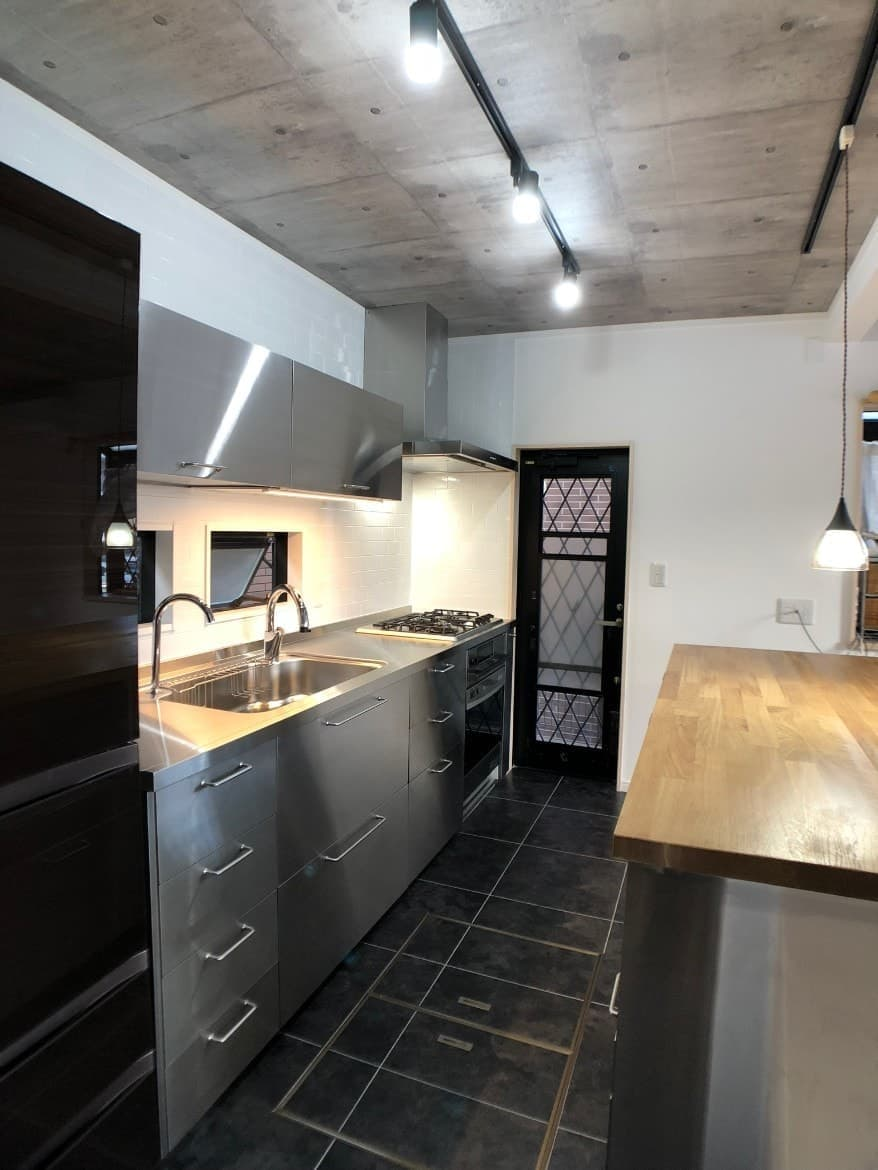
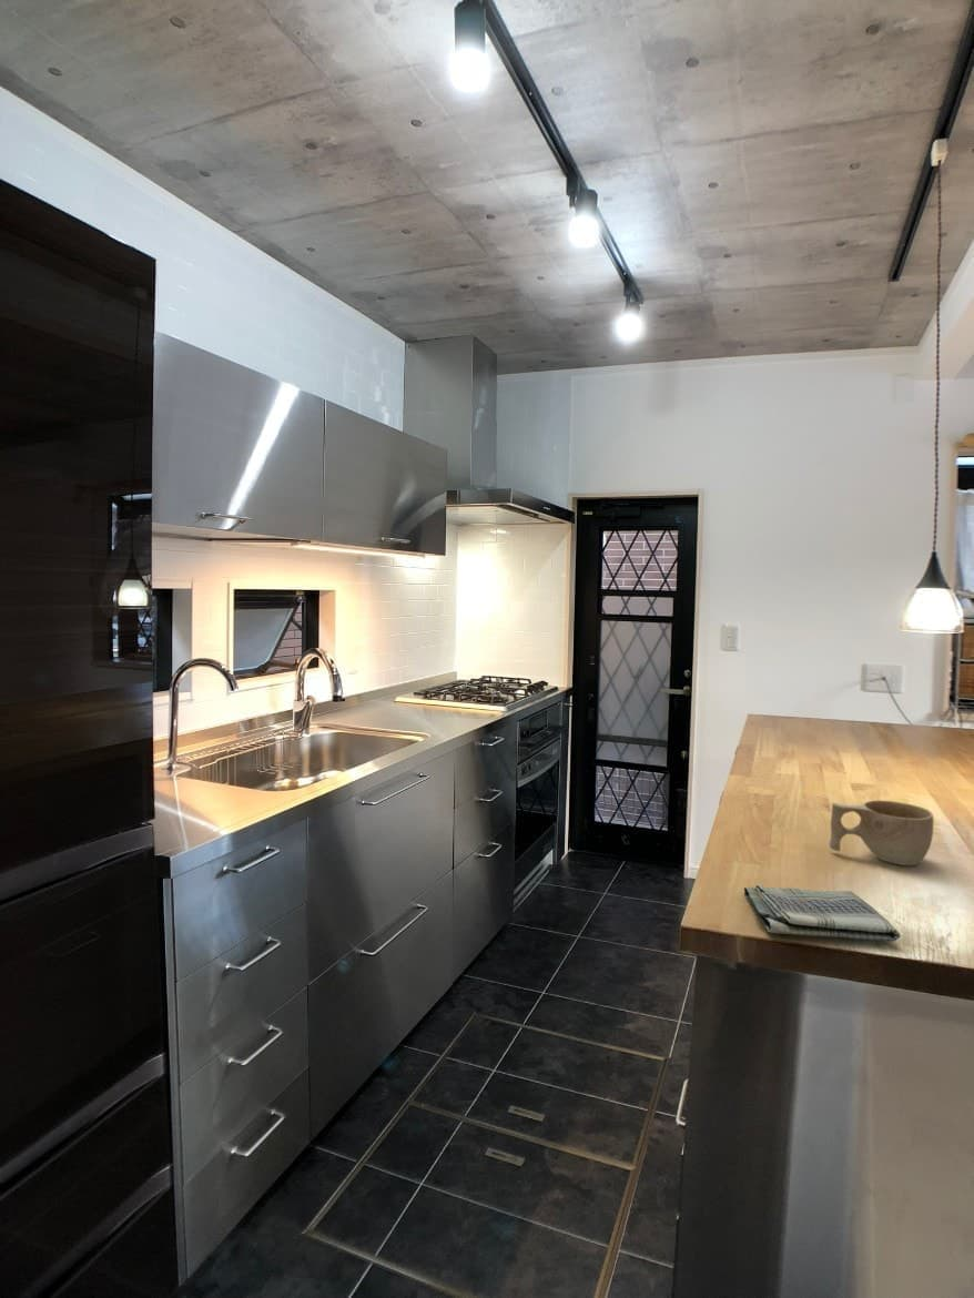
+ dish towel (813, 907)
+ cup (880, 831)
